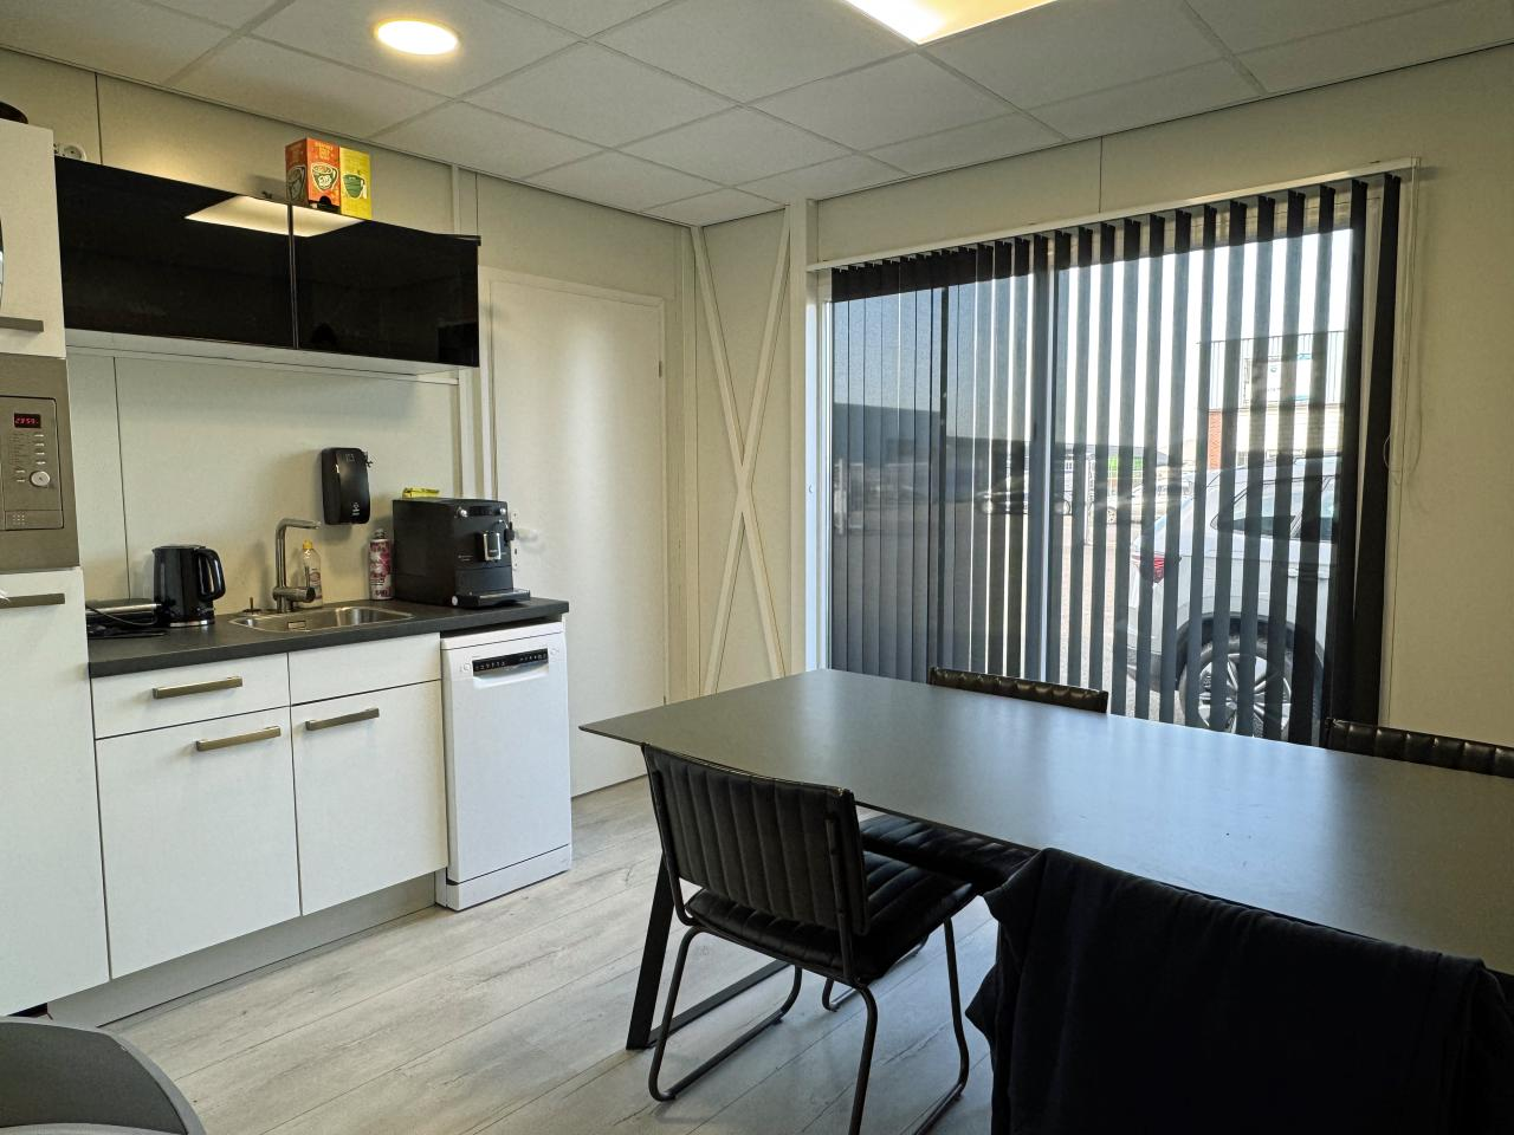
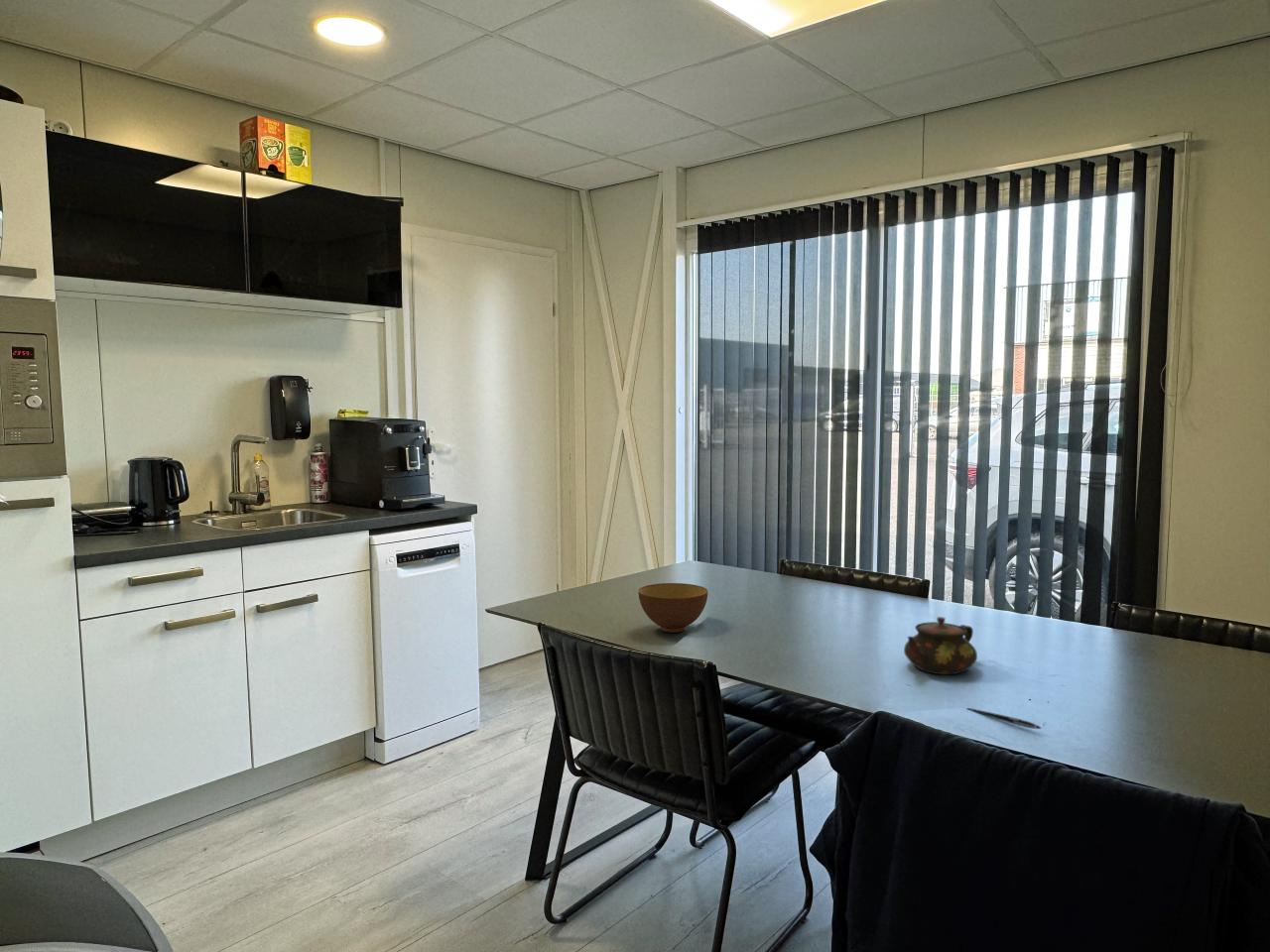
+ pen (1002, 717)
+ teapot (940, 643)
+ bowl (673, 609)
